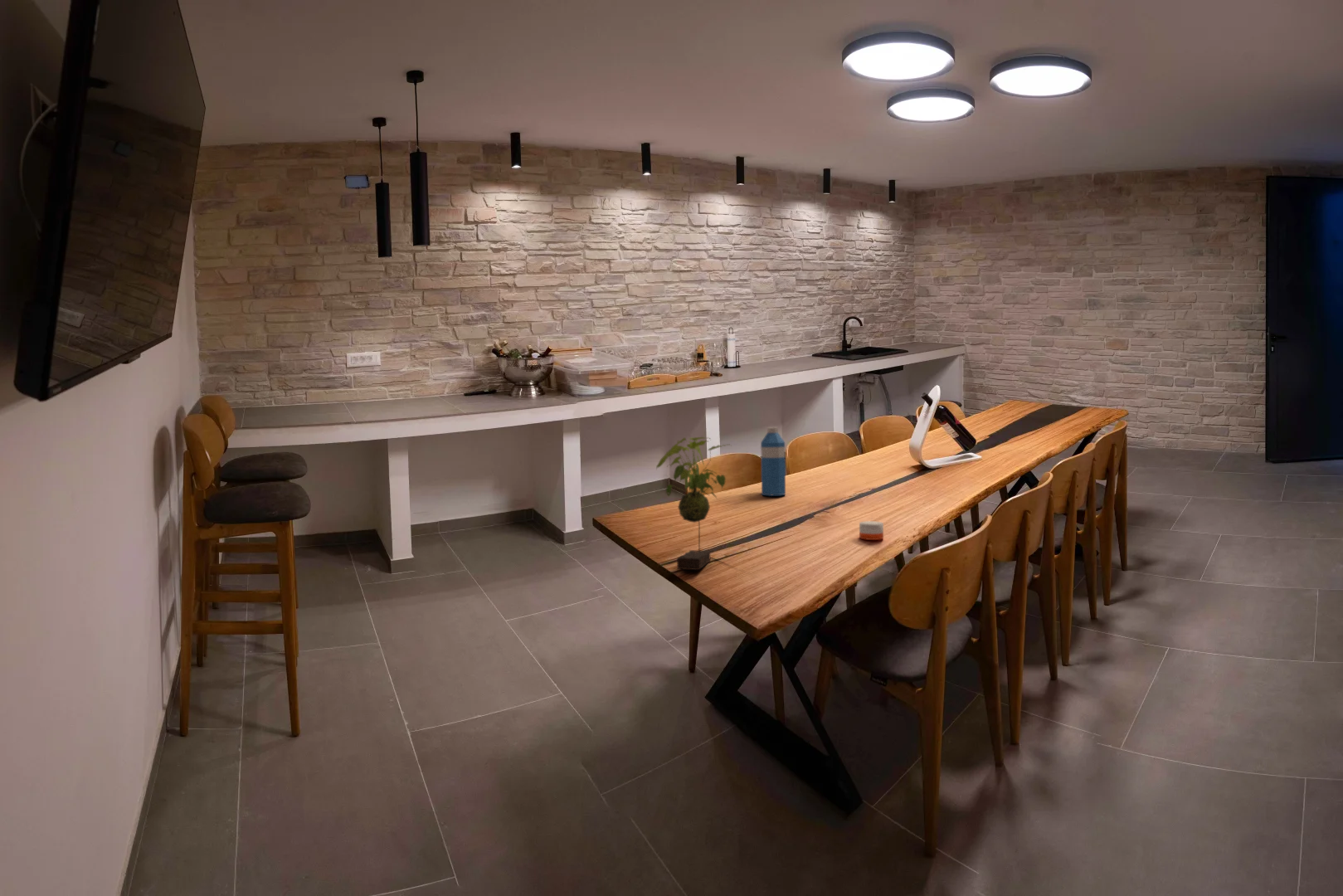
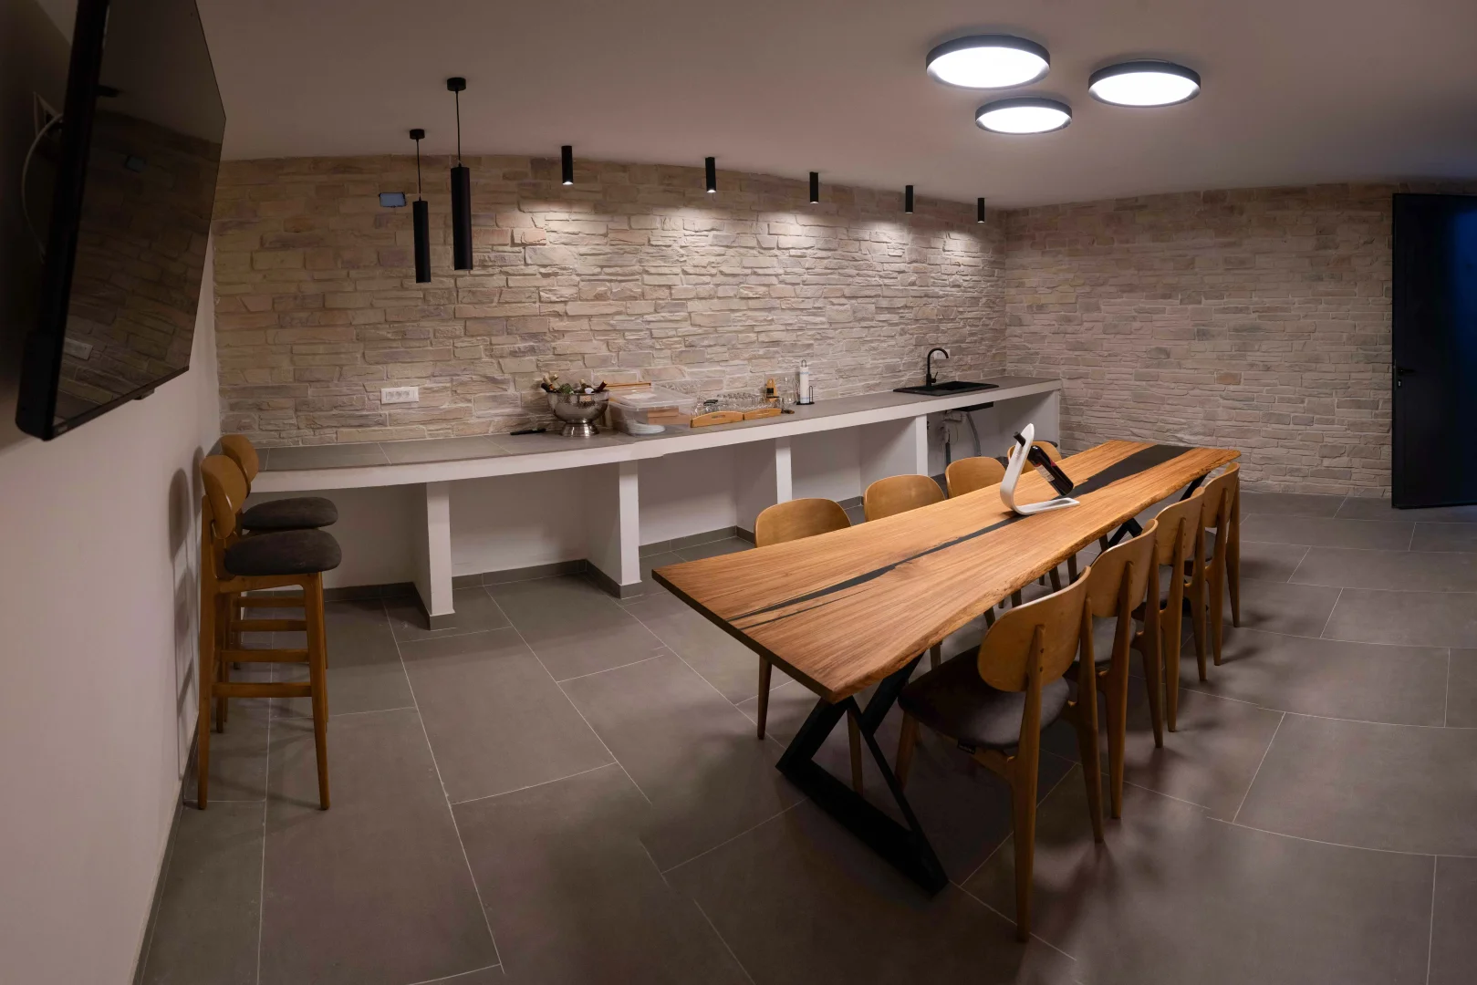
- plant (693, 495)
- water bottle (772, 460)
- candle (871, 522)
